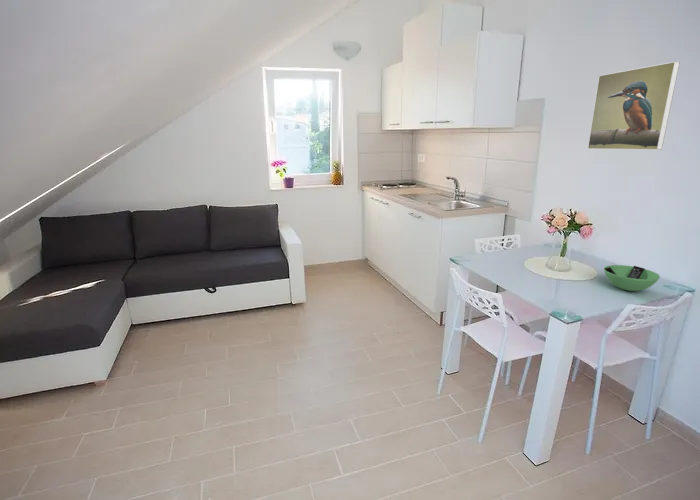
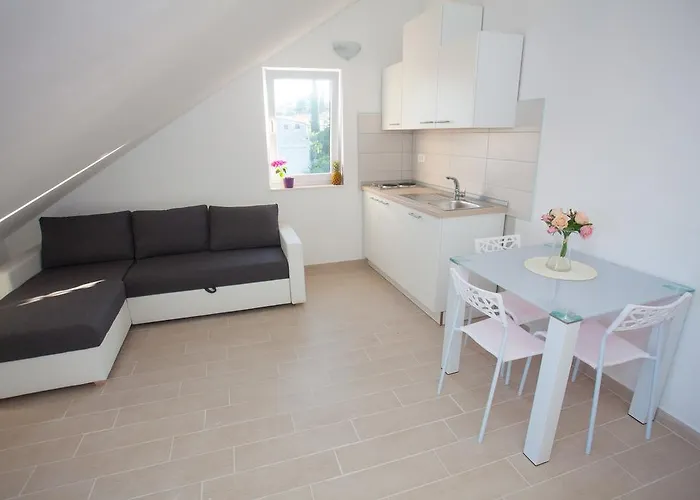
- bowl (629, 277)
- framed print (628, 110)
